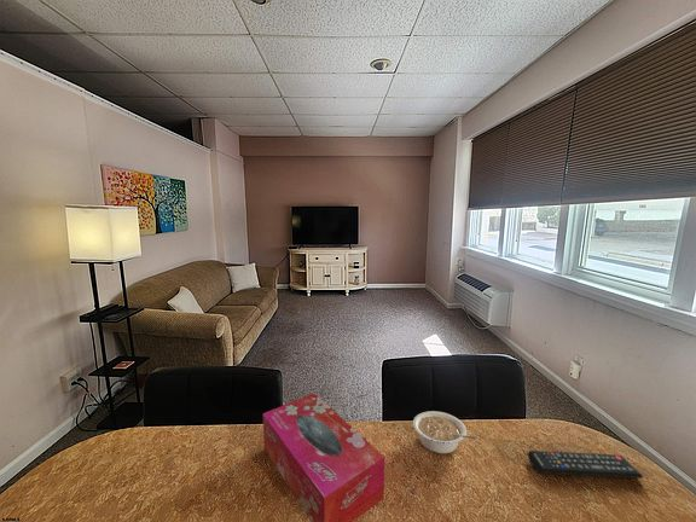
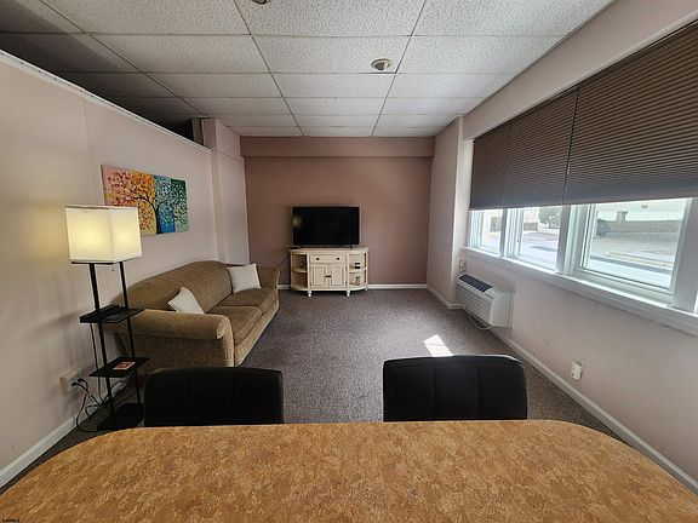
- remote control (582, 465)
- legume (441, 431)
- tissue box (318, 452)
